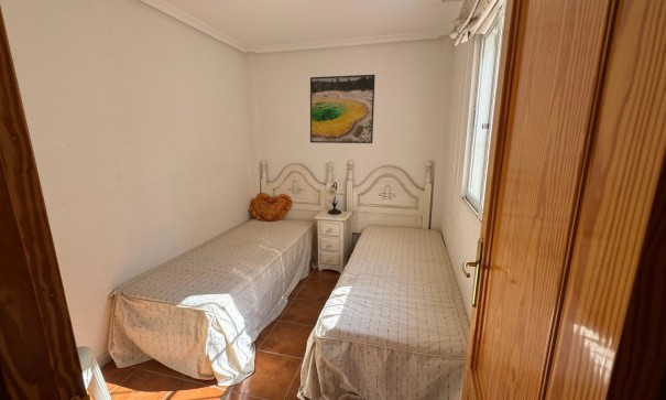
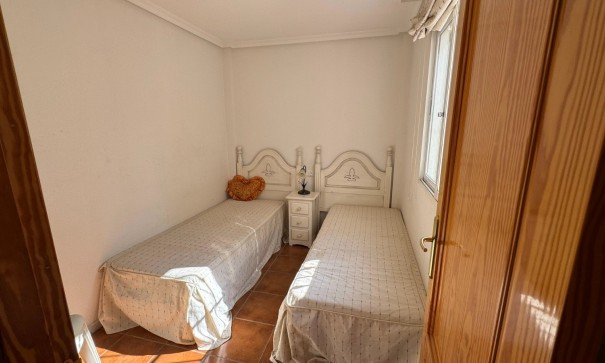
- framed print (341, 110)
